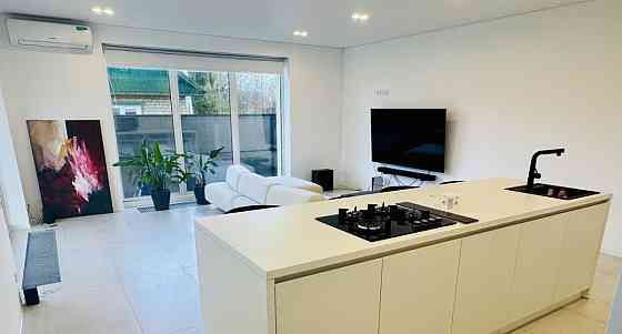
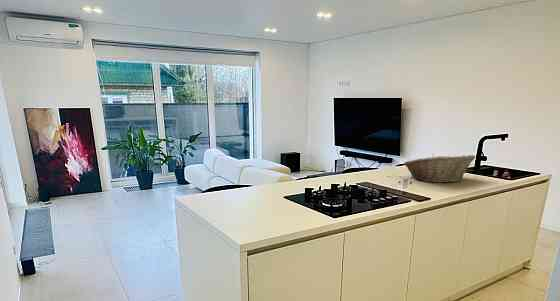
+ fruit basket (438, 165)
